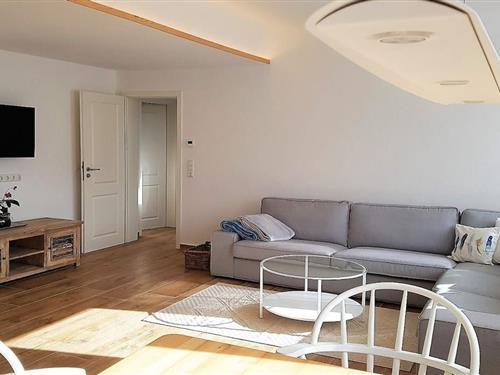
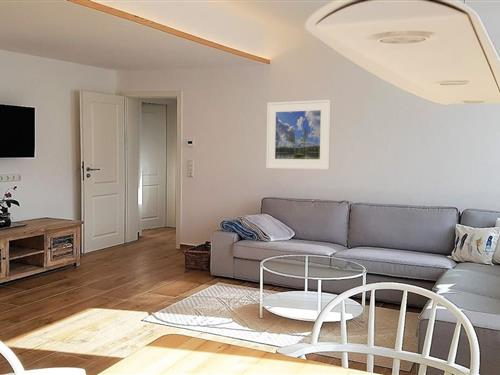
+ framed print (297, 135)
